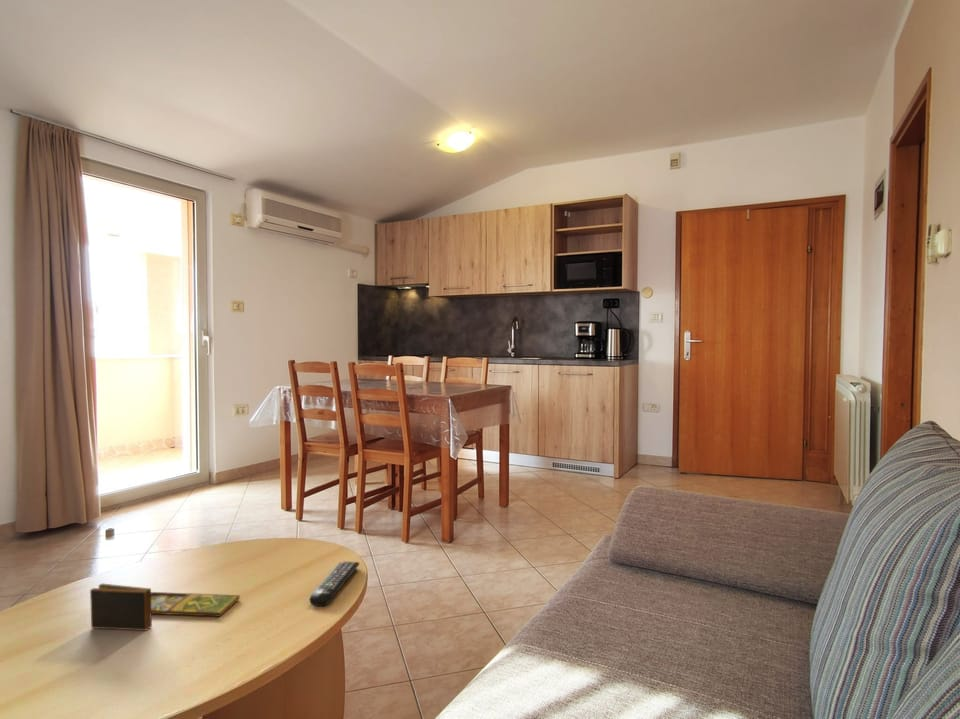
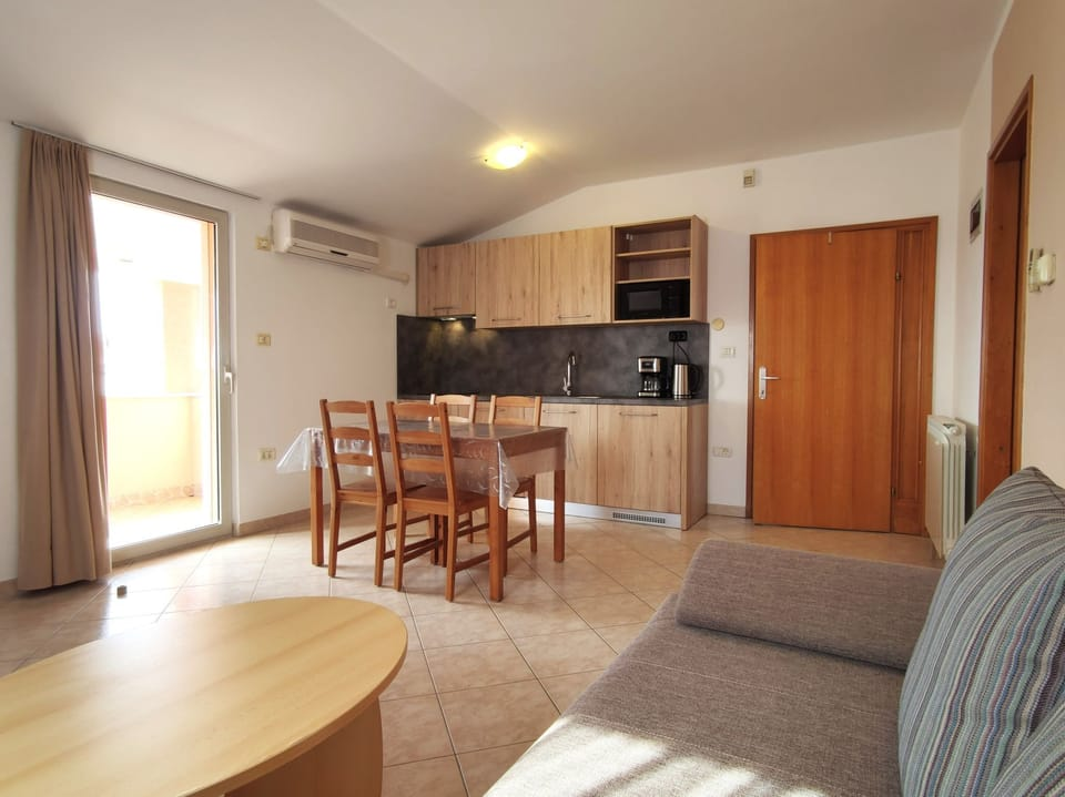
- board game (169, 594)
- remote control (336, 580)
